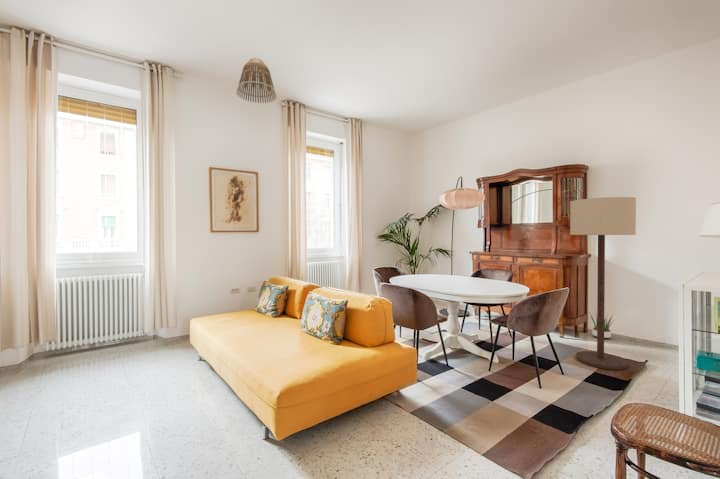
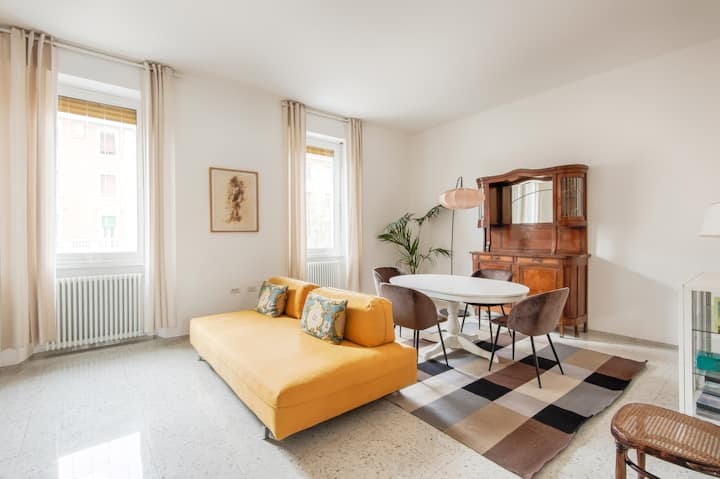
- lamp shade (257, 78)
- floor lamp (601, 281)
- potted plant (604, 324)
